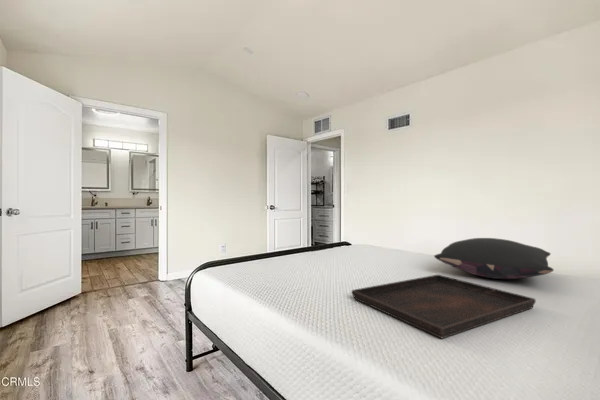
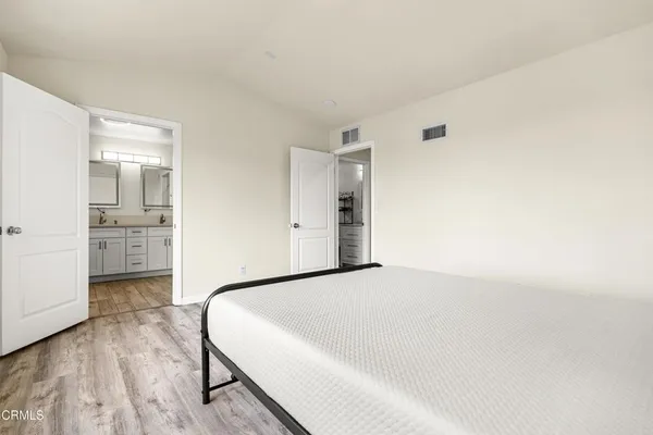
- serving tray (439, 298)
- pillow (494, 256)
